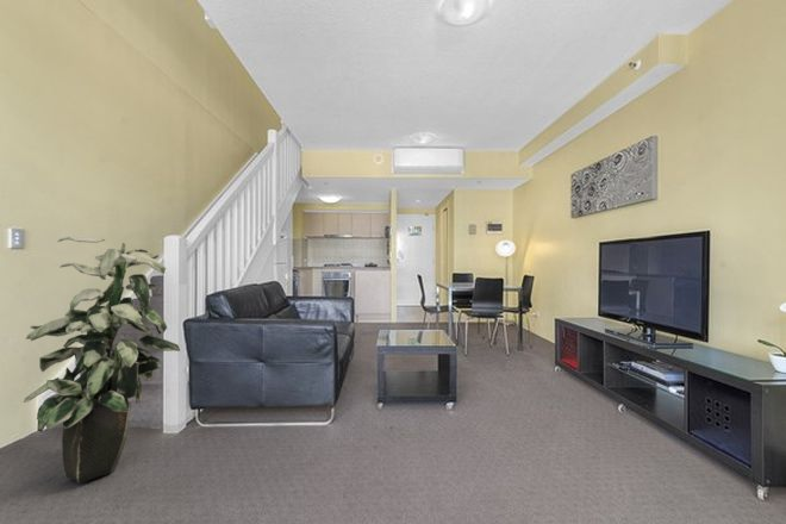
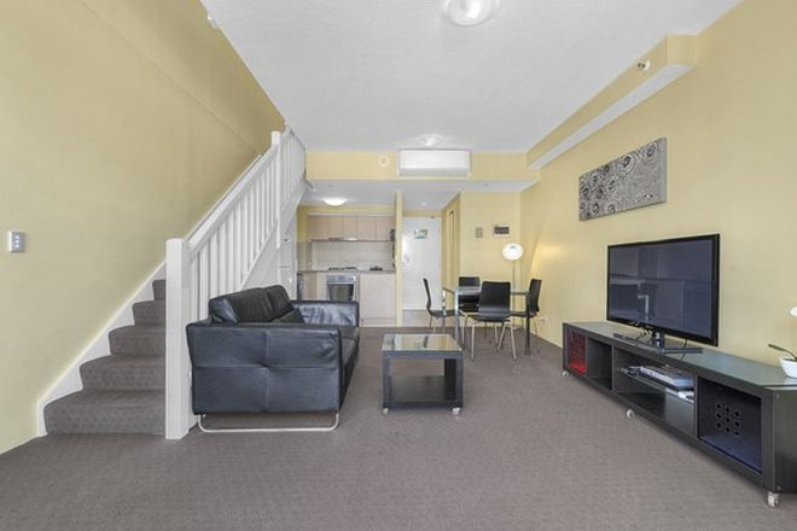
- indoor plant (100, 351)
